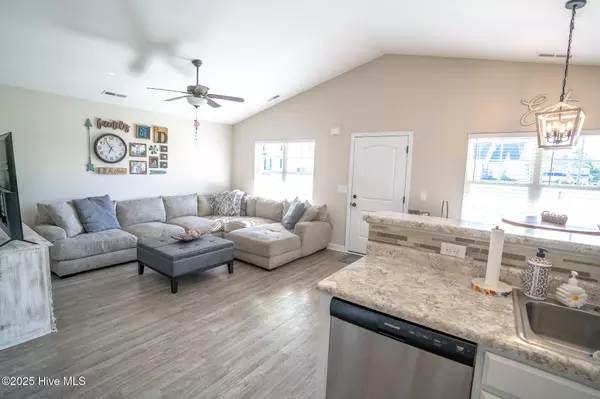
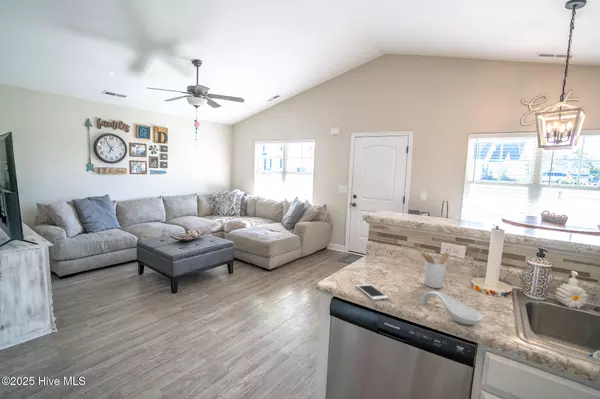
+ spoon rest (449, 306)
+ cell phone (371, 291)
+ utensil holder (431, 268)
